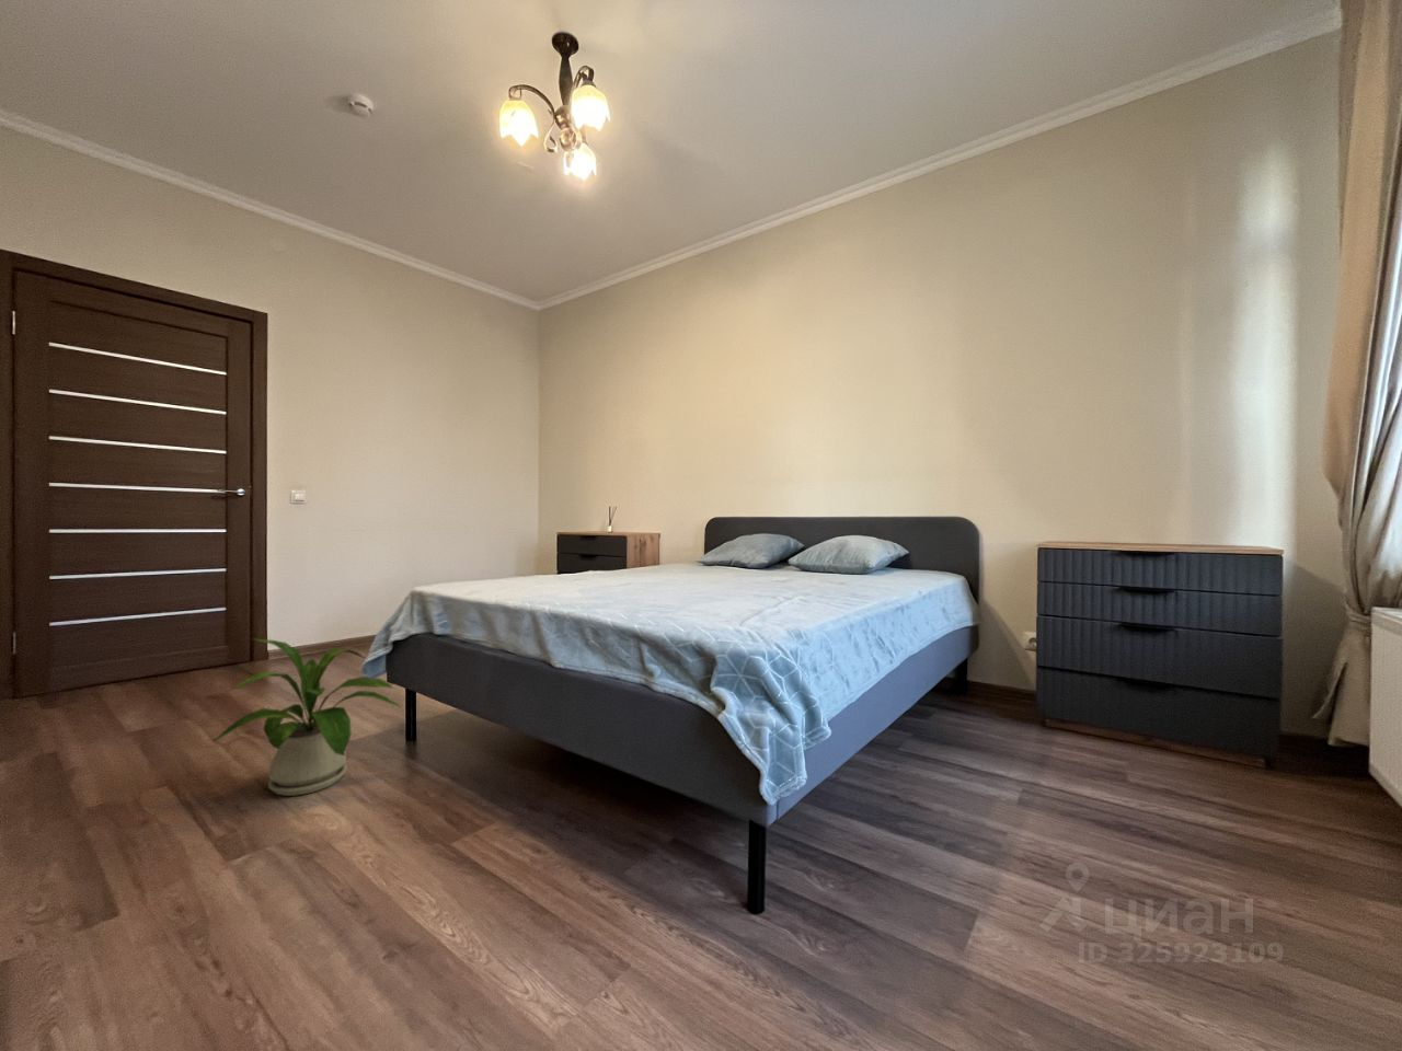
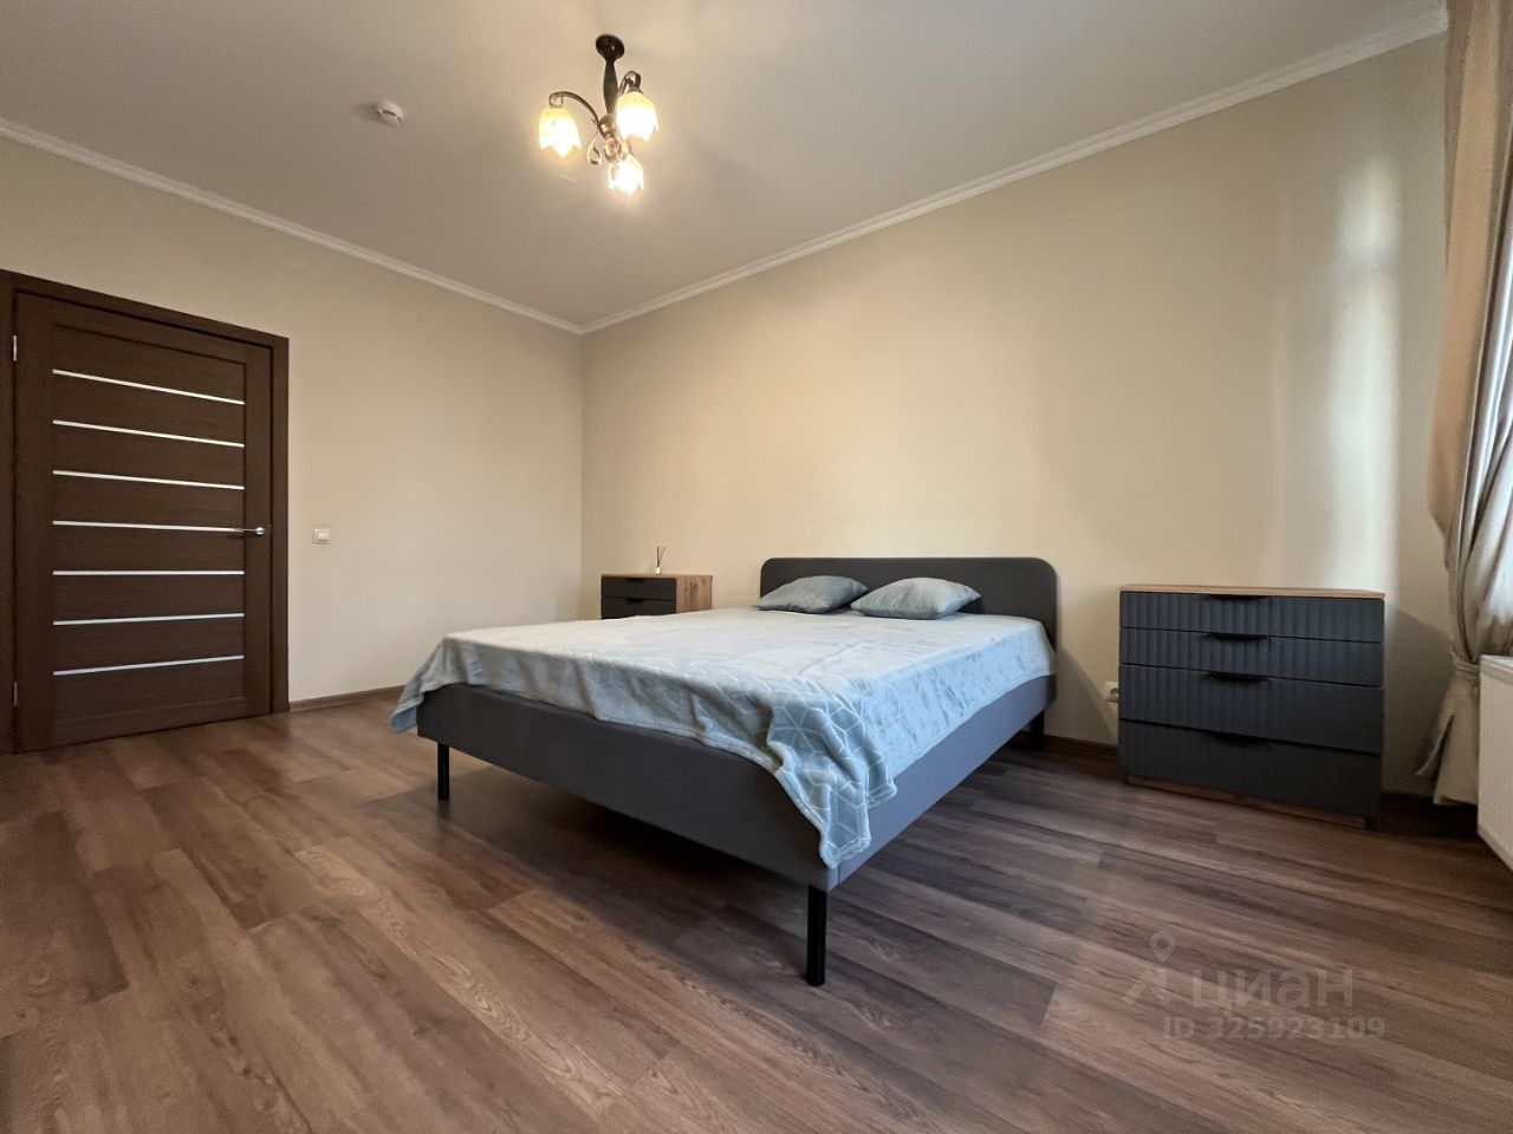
- house plant (314, 714)
